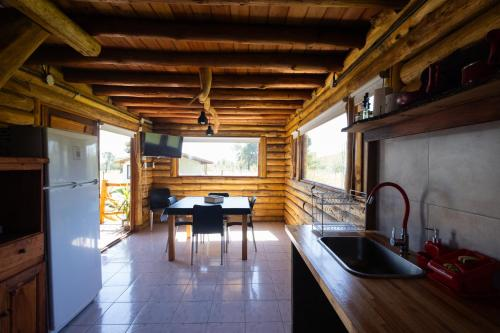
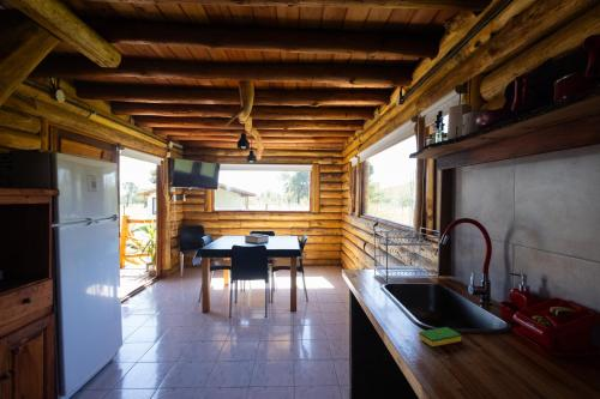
+ dish sponge (439, 335)
